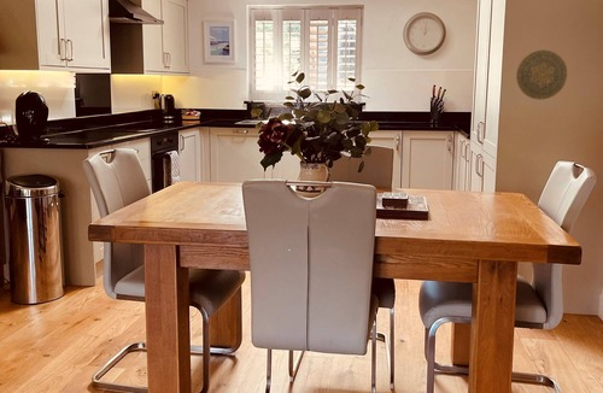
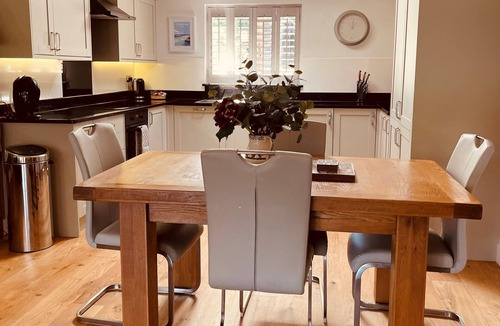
- decorative plate (541, 75)
